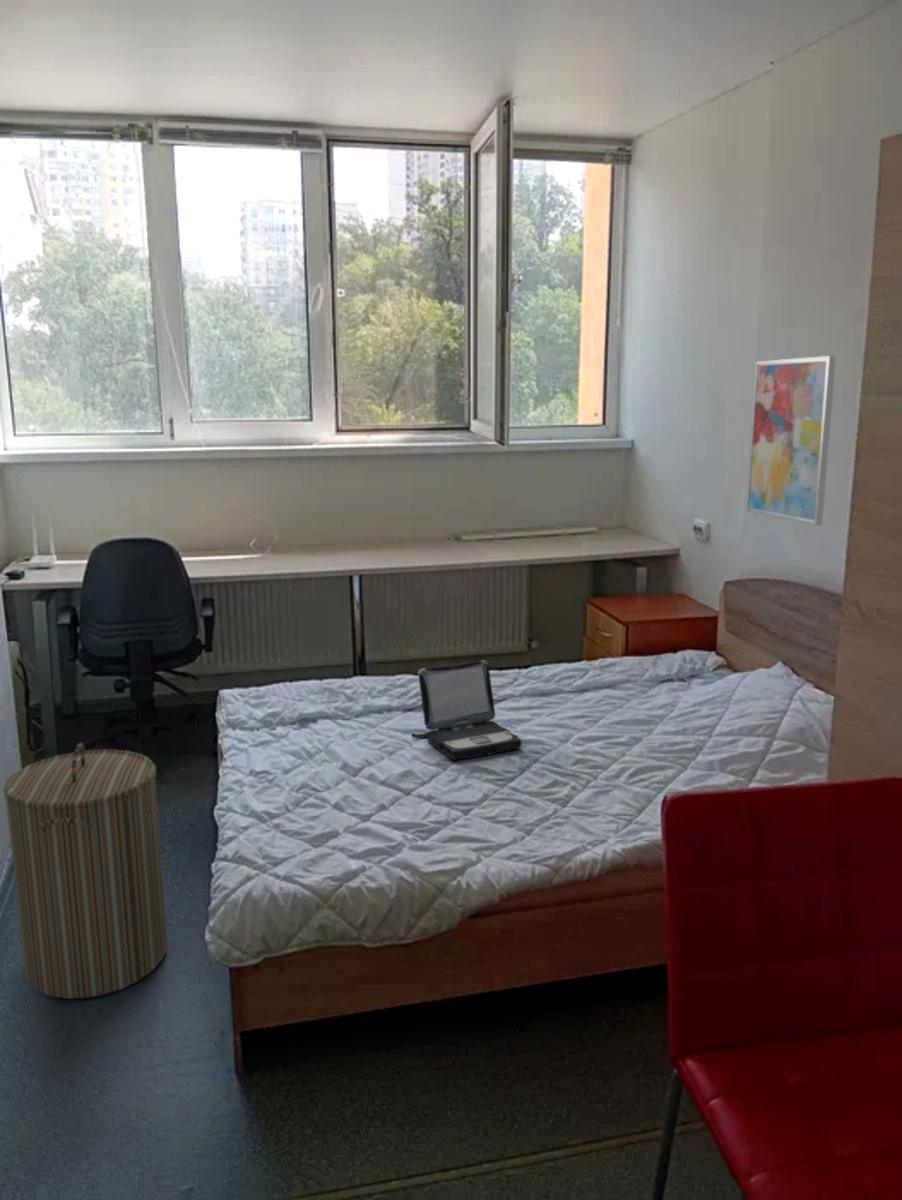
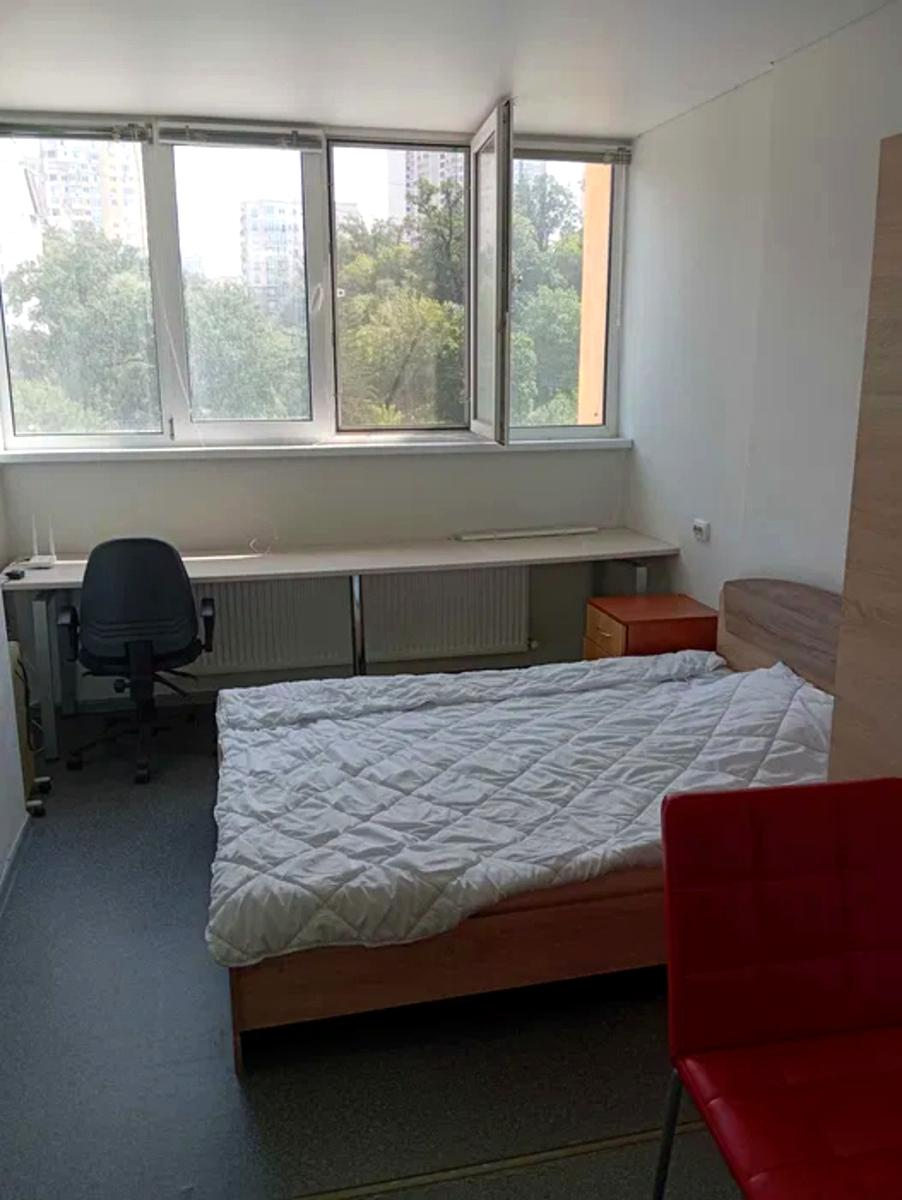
- laptop (467, 707)
- laundry hamper (88, 853)
- wall art (787, 439)
